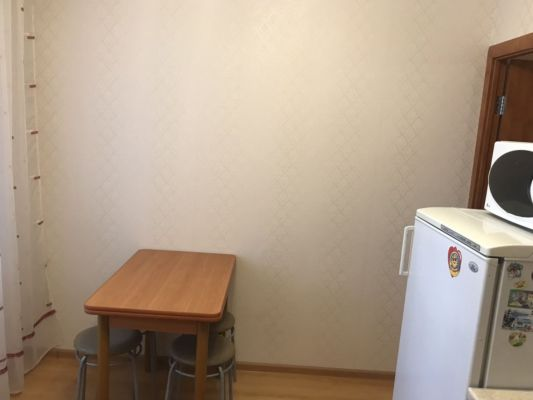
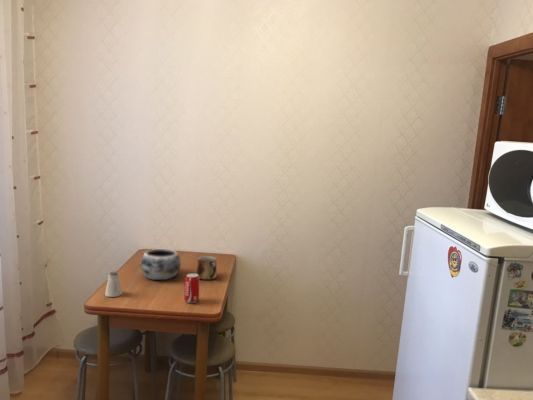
+ saltshaker (113, 283)
+ mug (207, 267)
+ beverage can (191, 288)
+ decorative bowl (160, 264)
